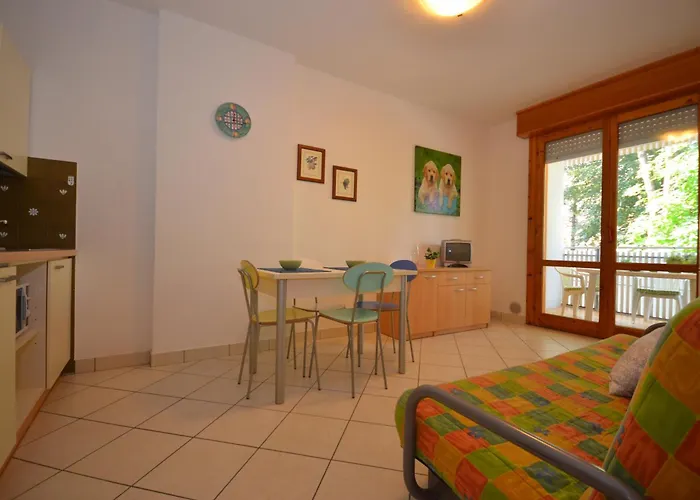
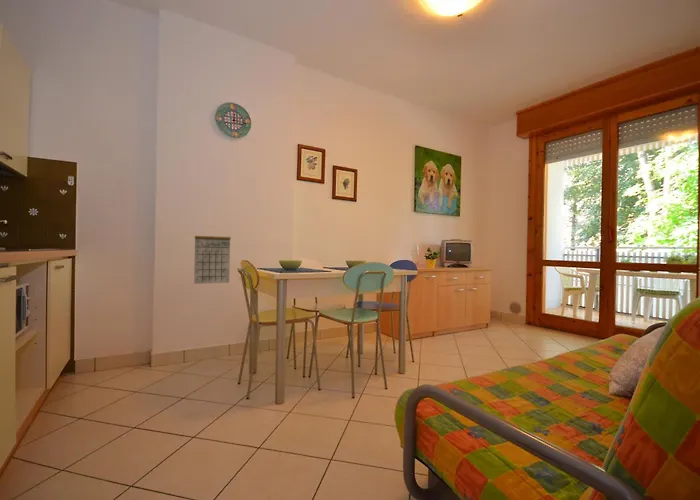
+ calendar (212, 254)
